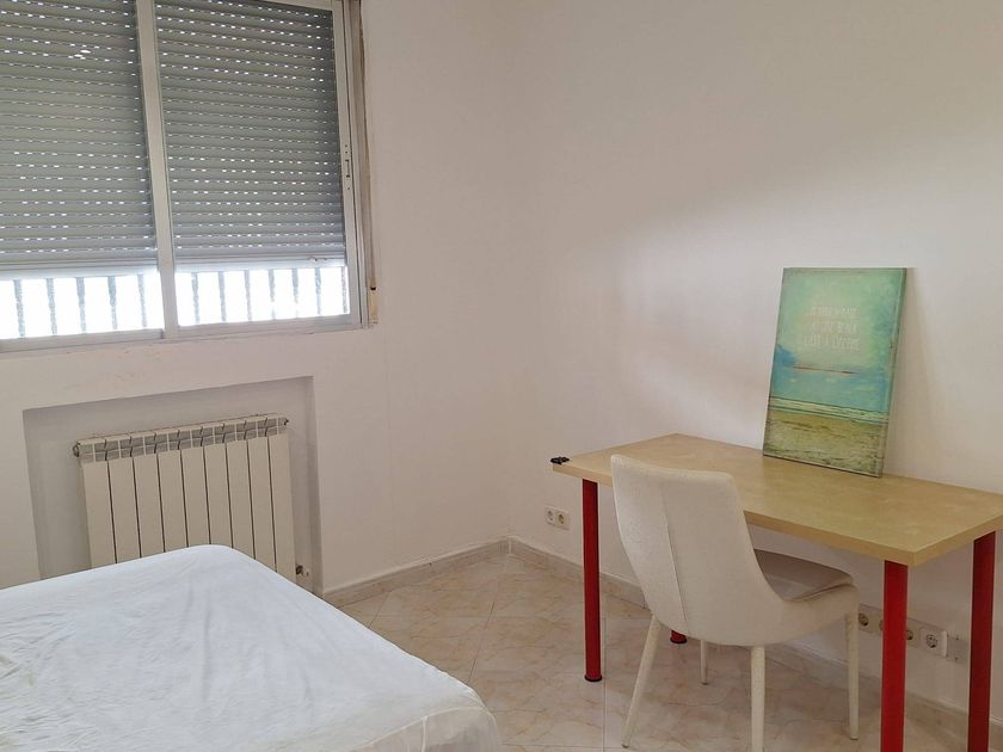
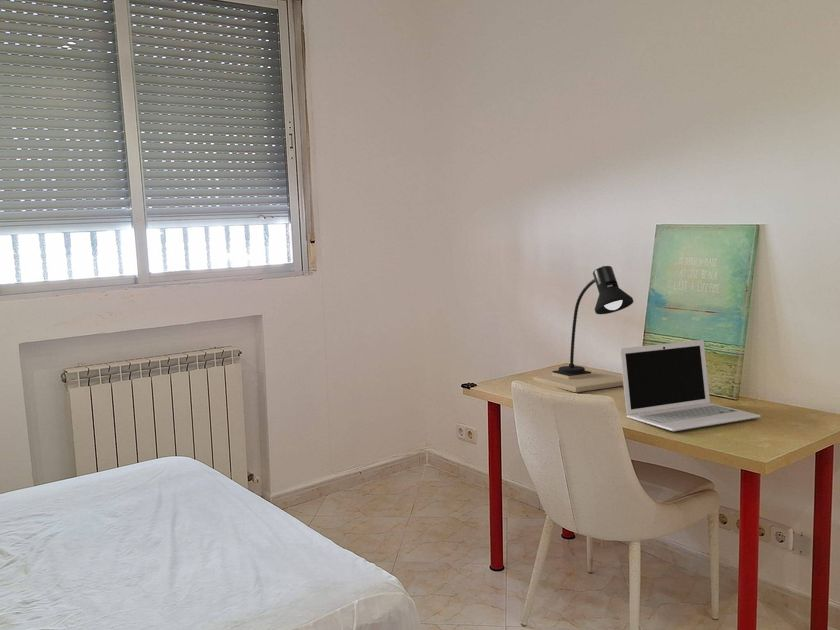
+ laptop (689, 382)
+ desk lamp (596, 313)
